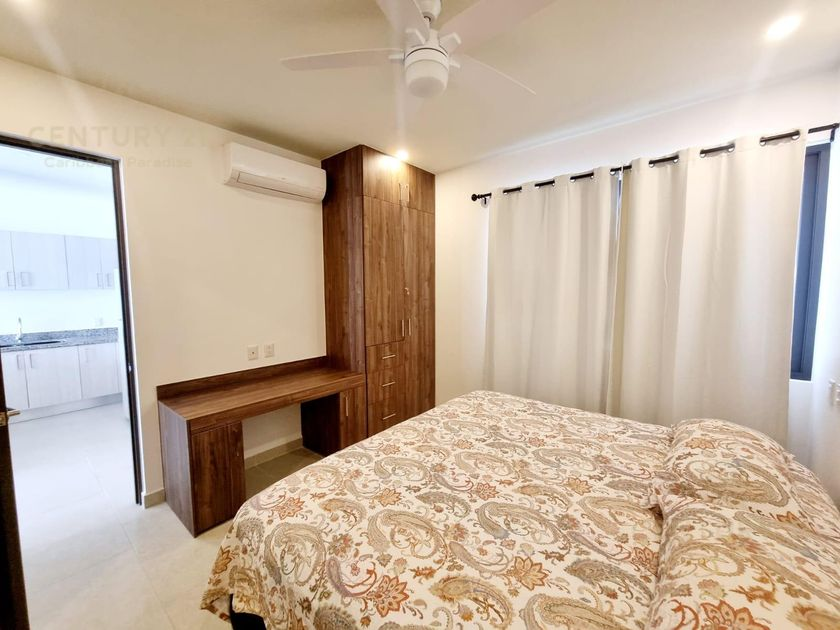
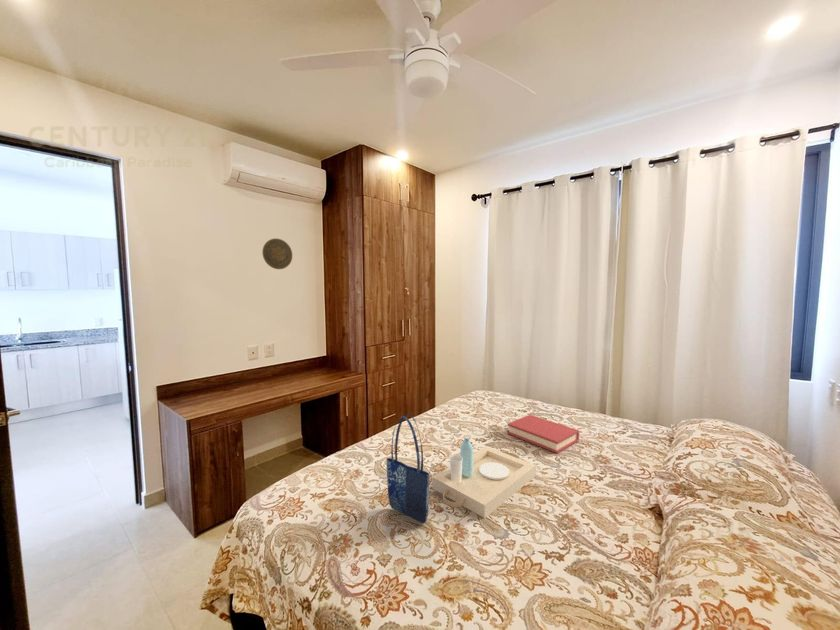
+ serving tray (485, 461)
+ decorative plate (278, 253)
+ shopping bag (406, 466)
+ hardback book (542, 431)
